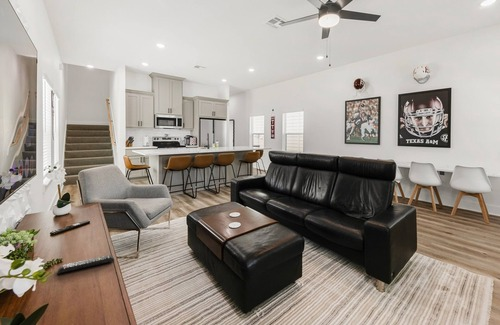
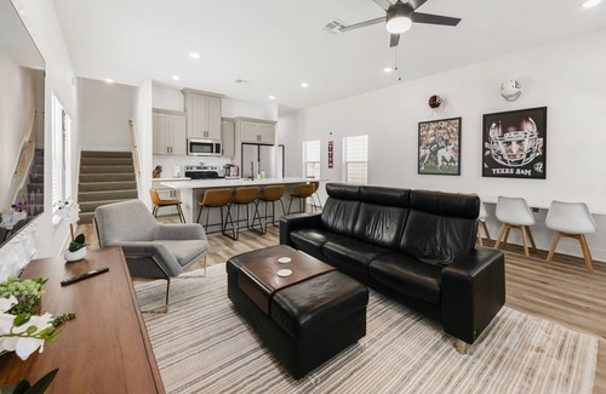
- remote control (87, 263)
